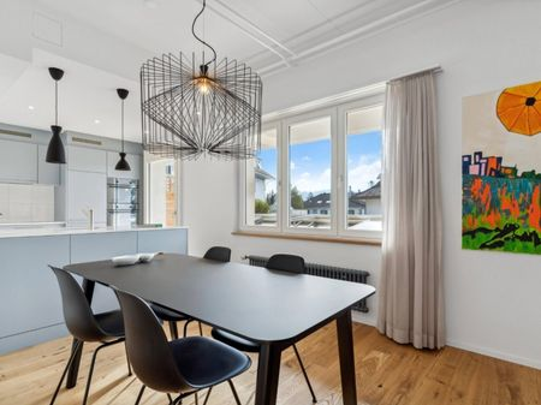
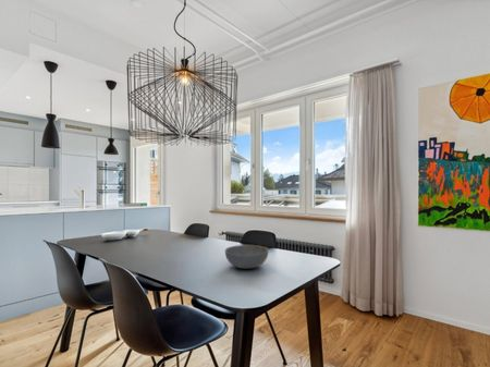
+ bowl (246, 257)
